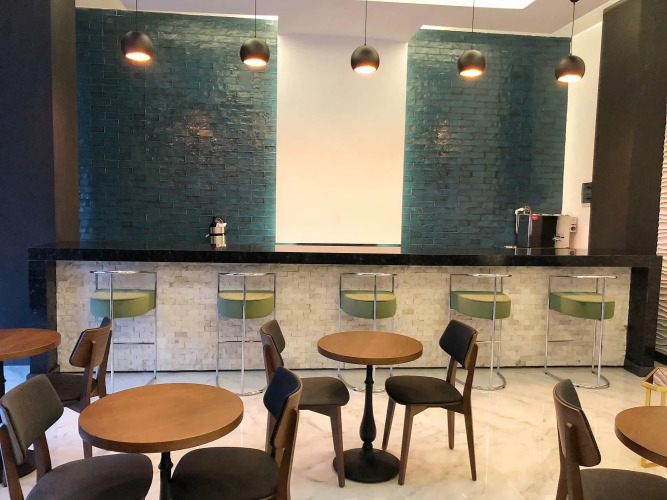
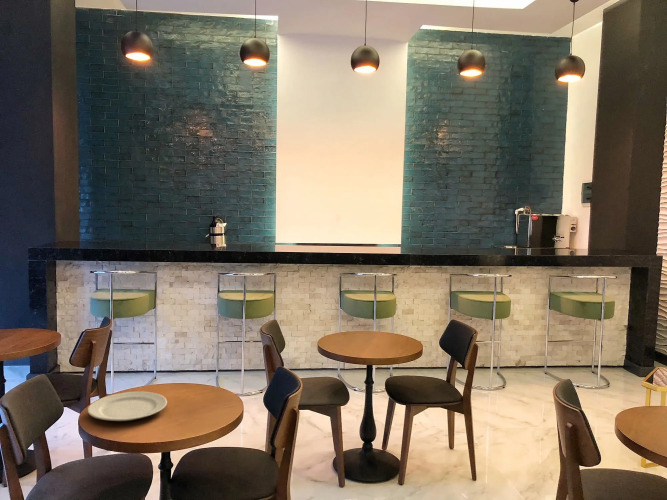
+ chinaware (128, 407)
